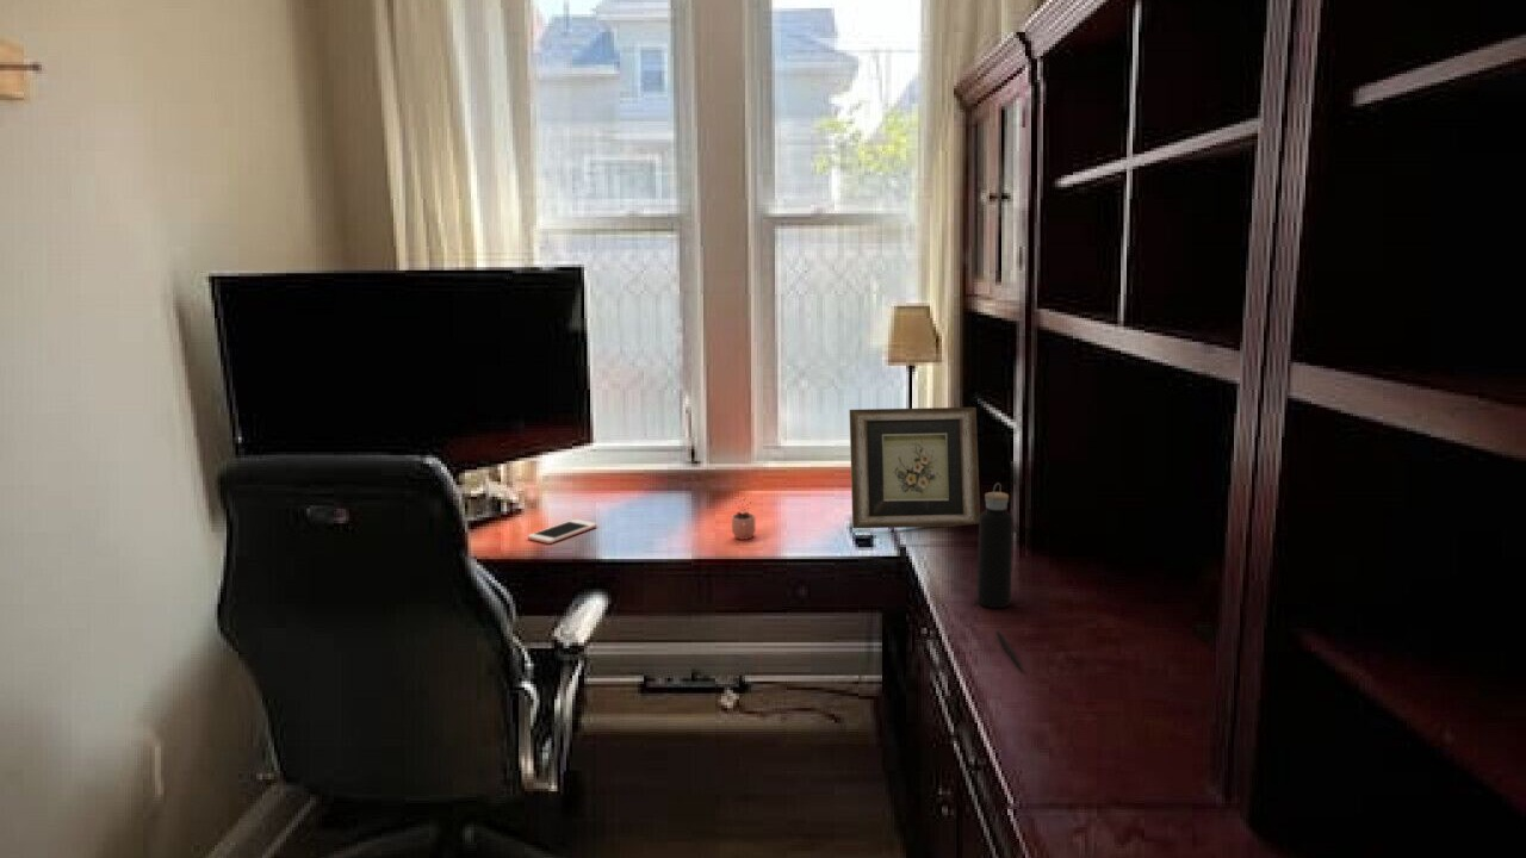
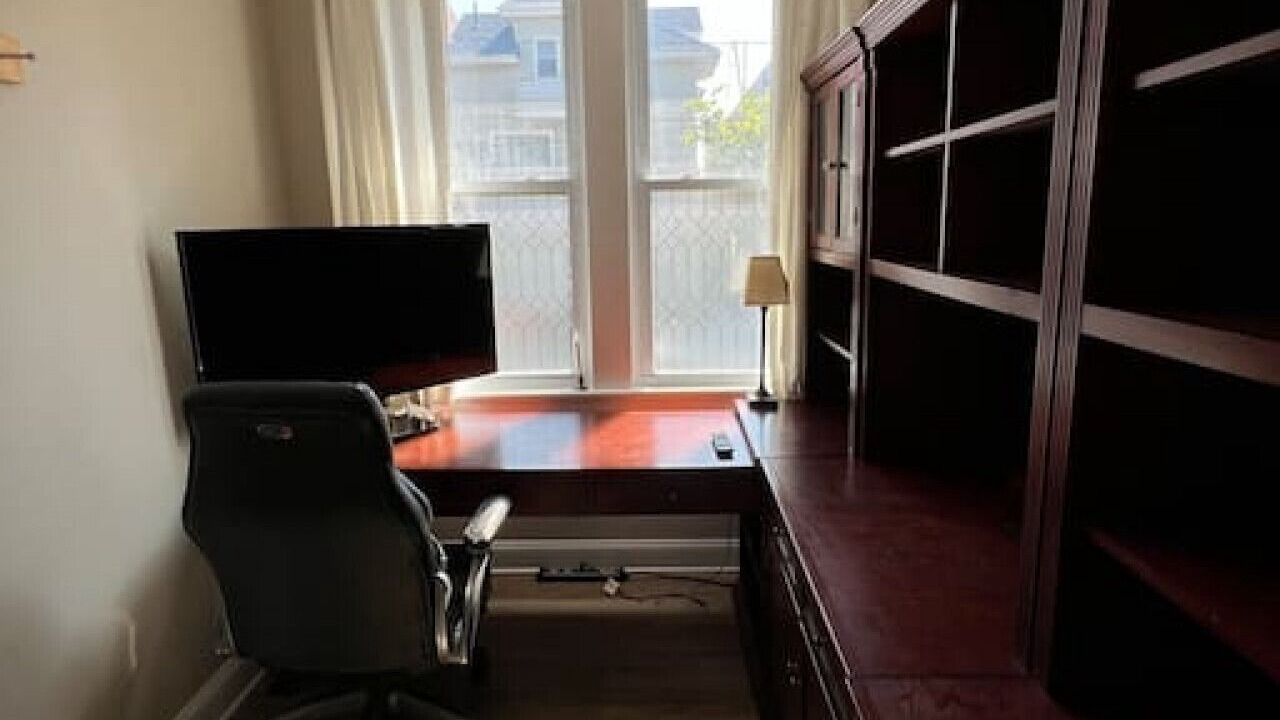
- cell phone (563, 530)
- water bottle (994, 543)
- cocoa (743, 517)
- pen (1009, 651)
- picture frame (913, 467)
